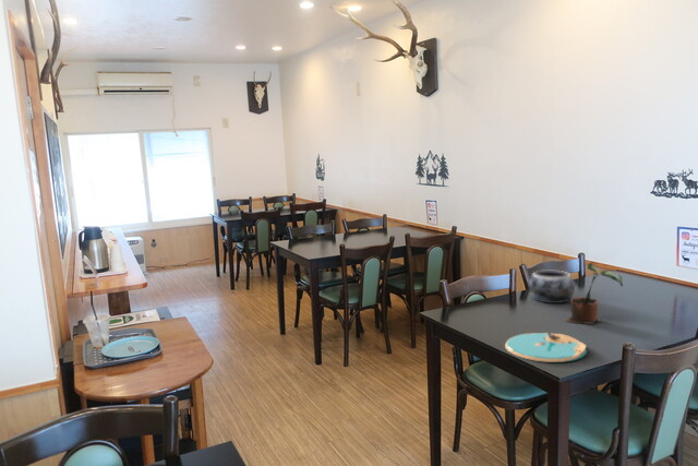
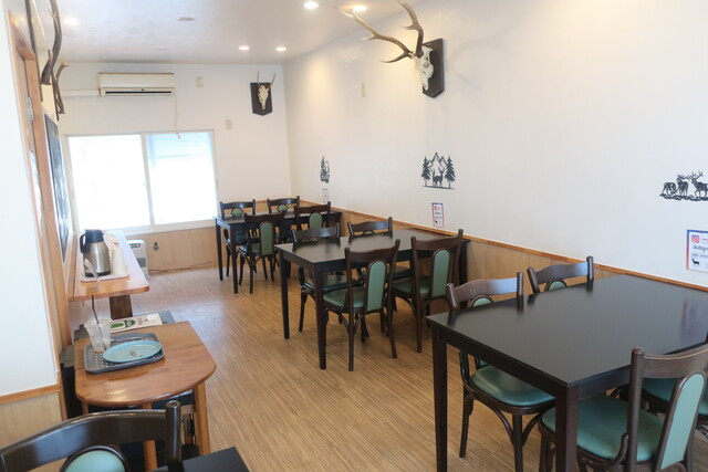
- plate (544, 340)
- potted plant (590, 290)
- decorative bowl (551, 286)
